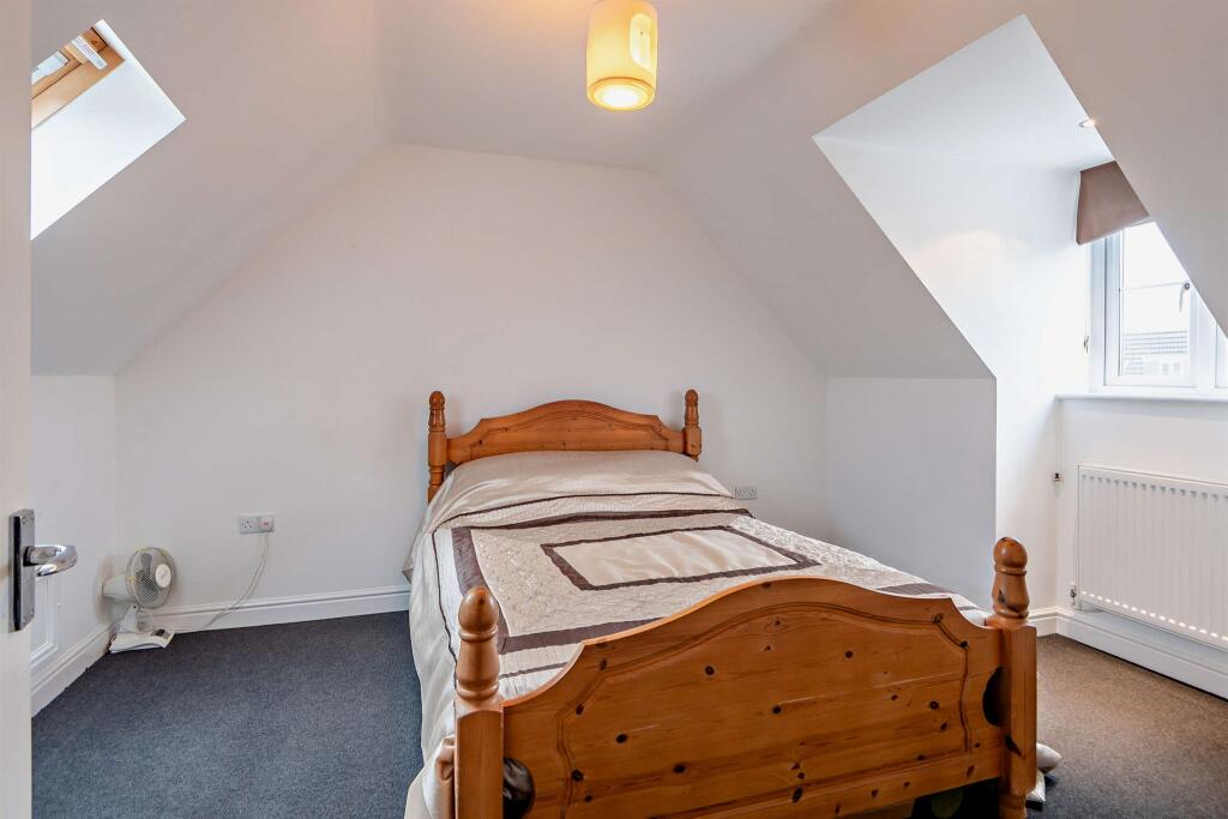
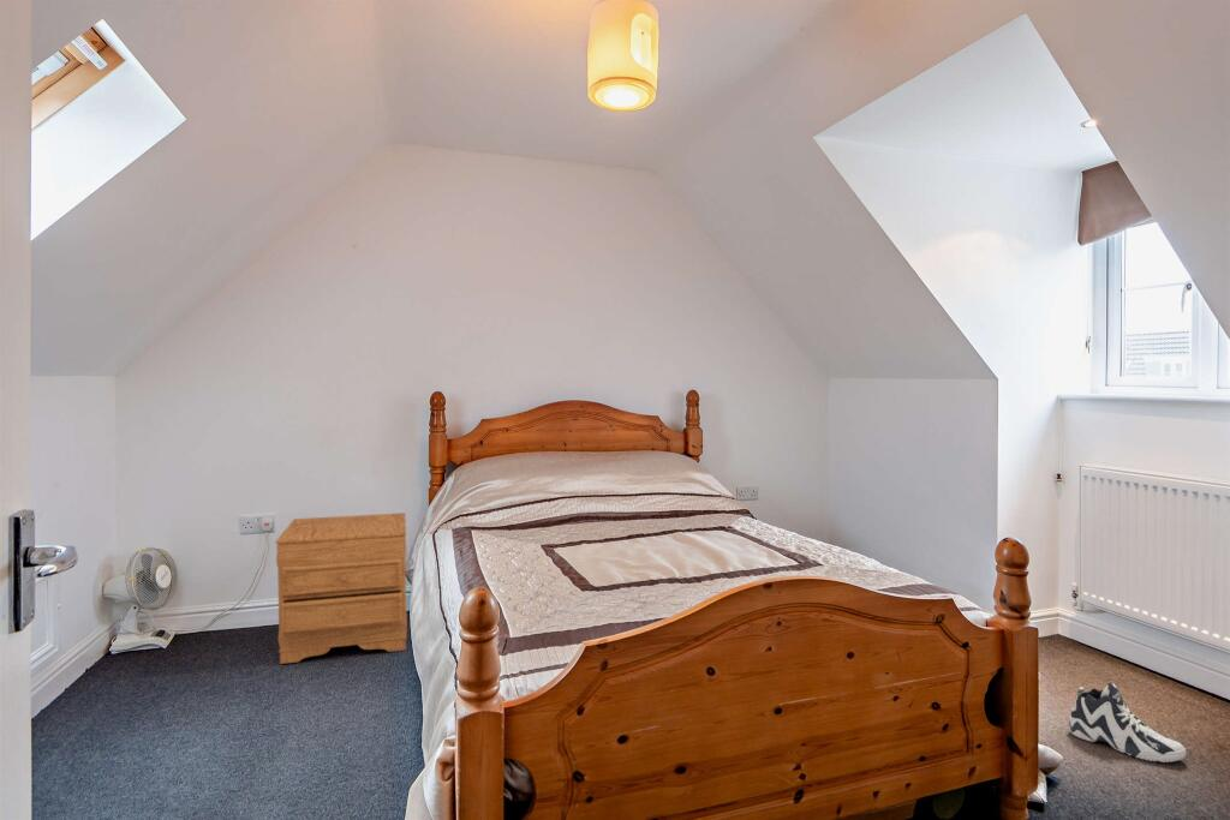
+ sneaker (1124, 716)
+ nightstand (347, 582)
